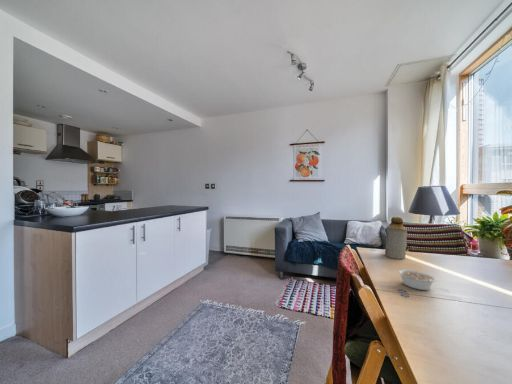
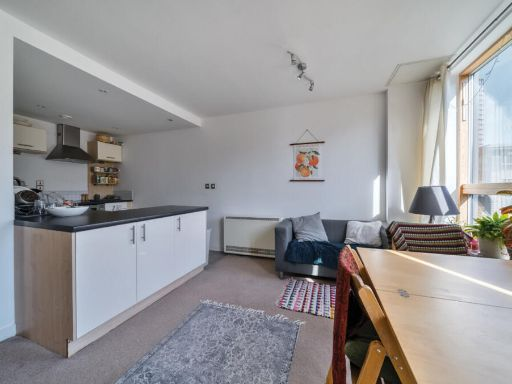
- bottle (395, 236)
- legume (417, 279)
